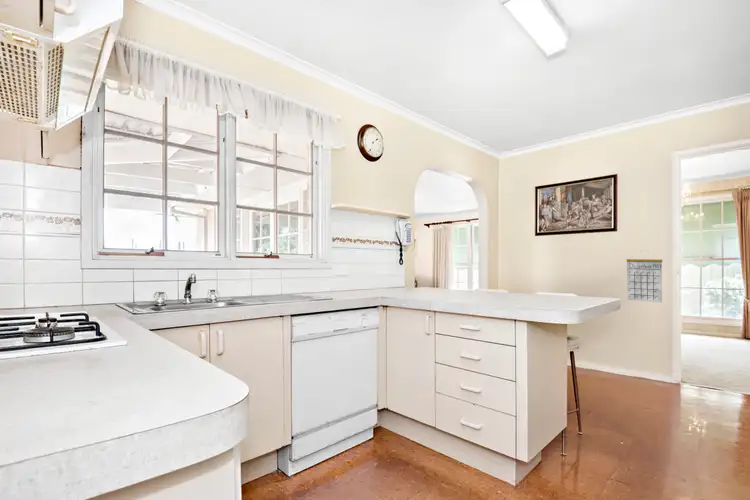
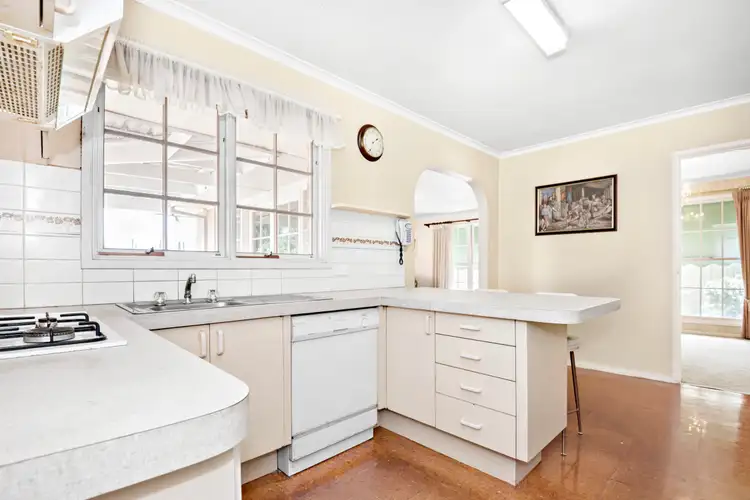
- calendar (644, 275)
